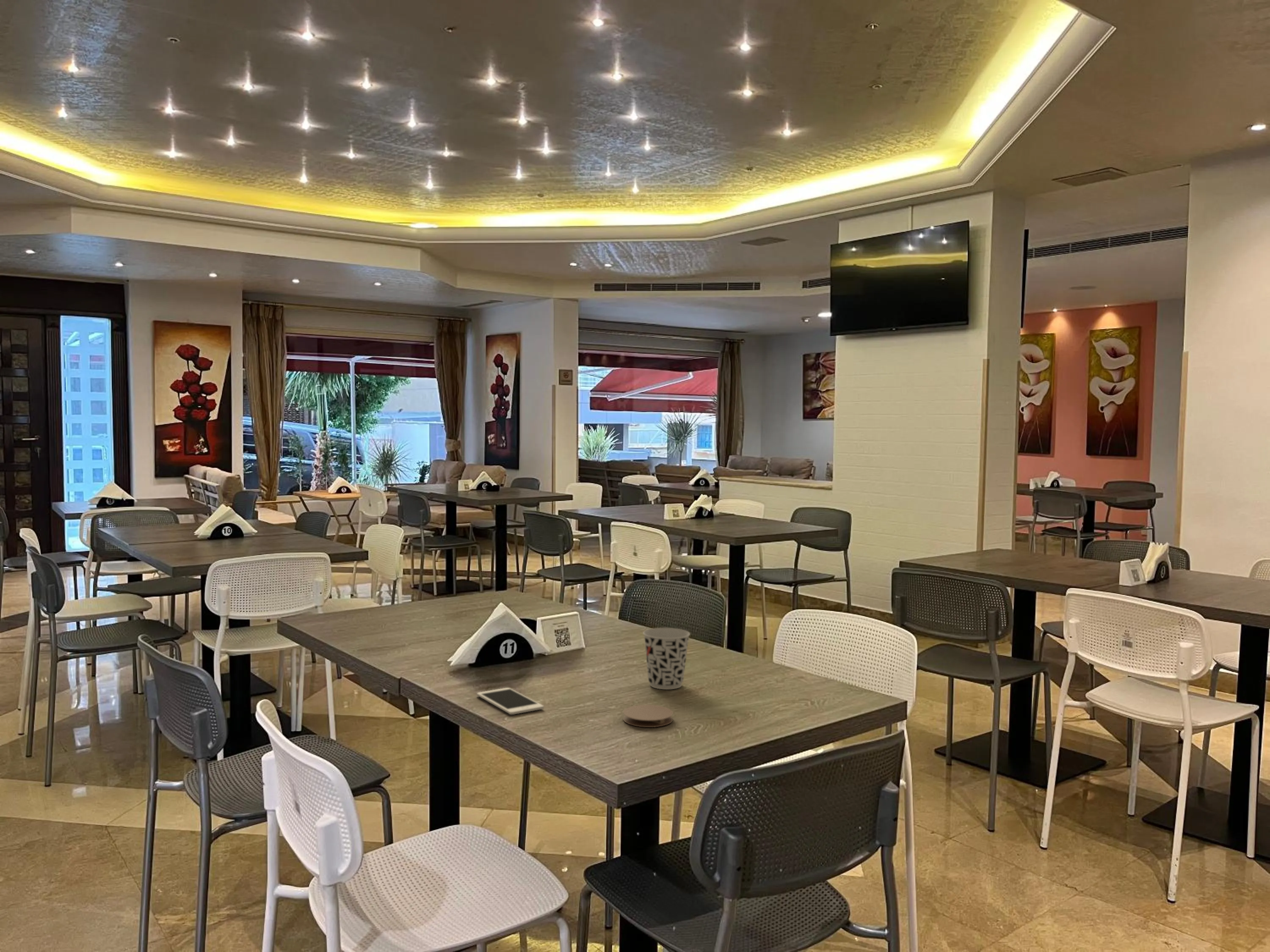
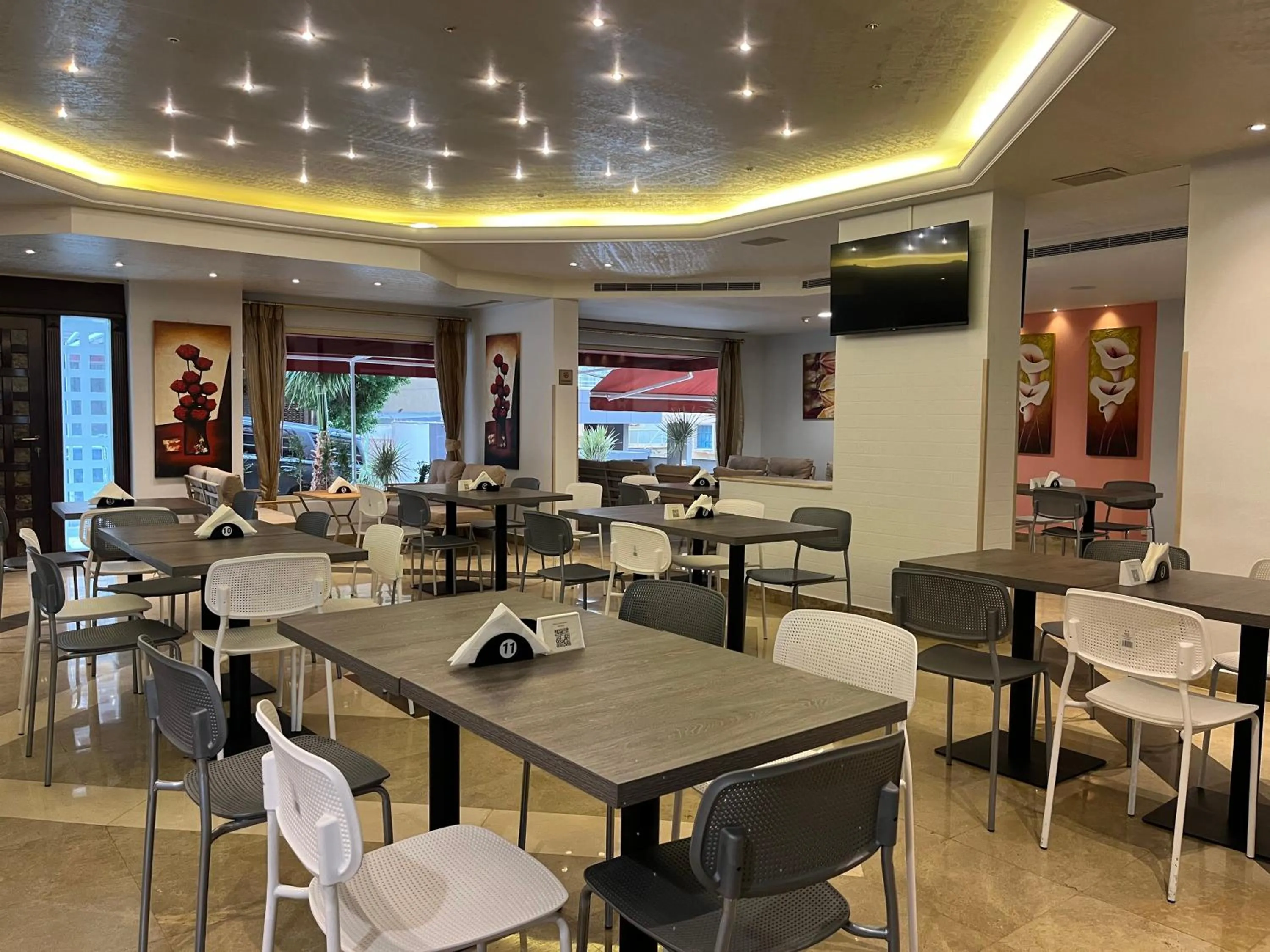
- coaster (648, 715)
- cell phone (509, 700)
- cup (666, 659)
